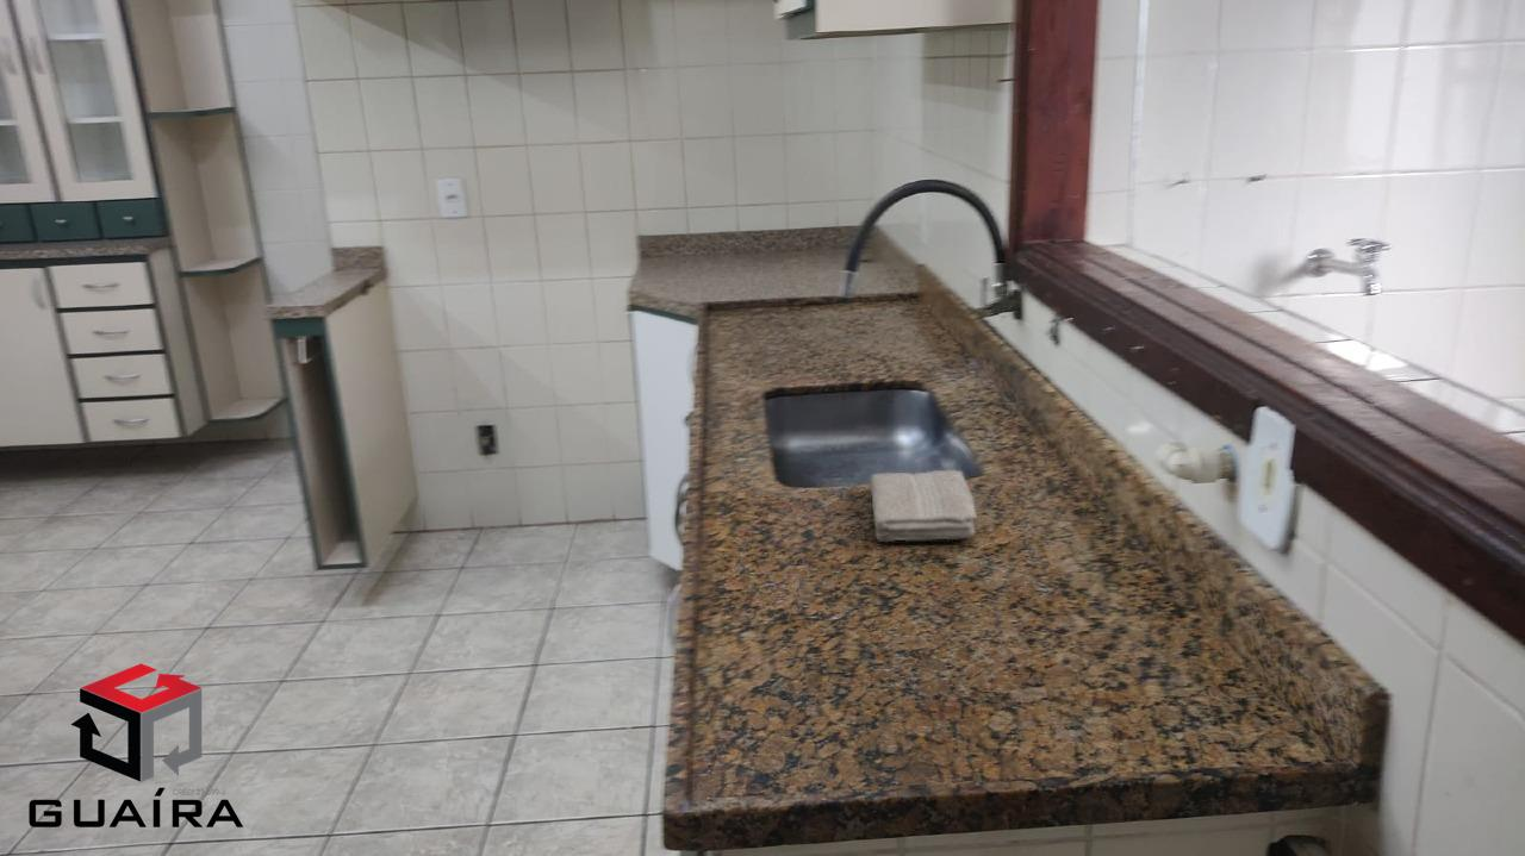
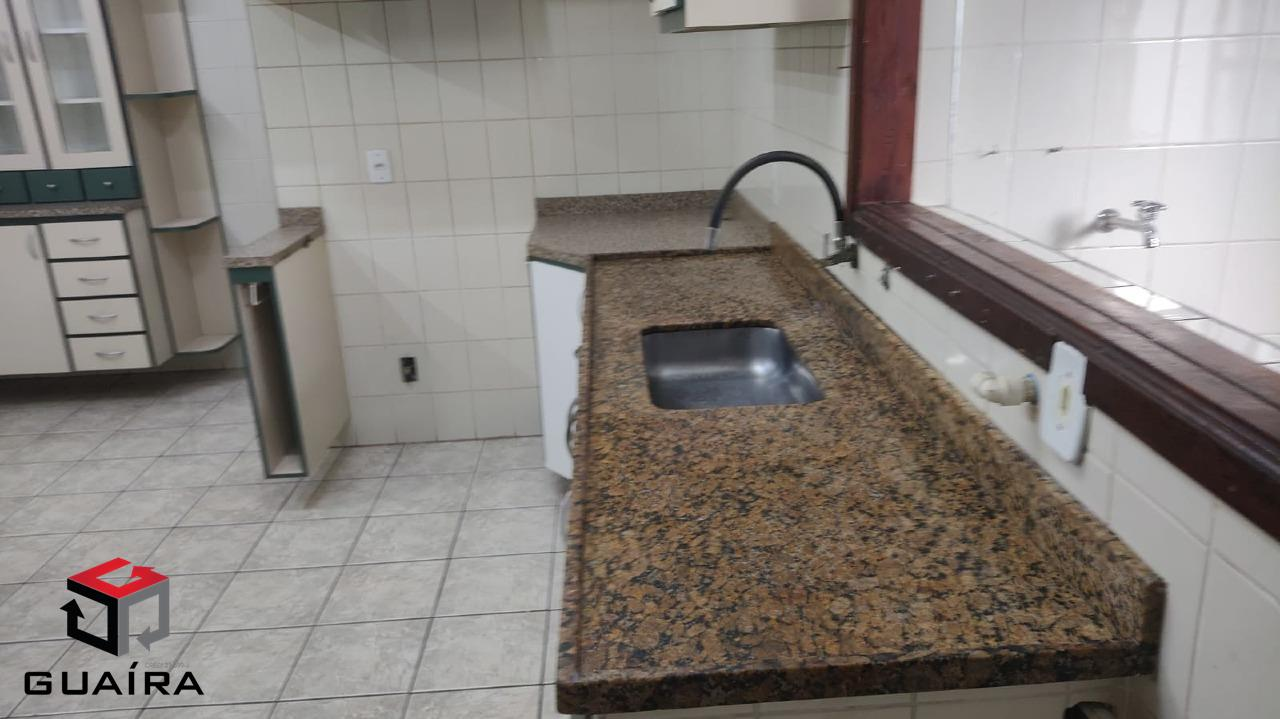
- washcloth (920, 501)
